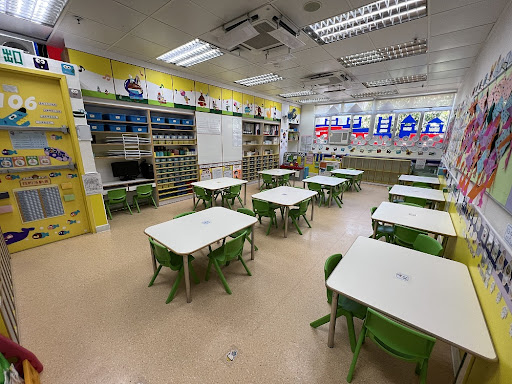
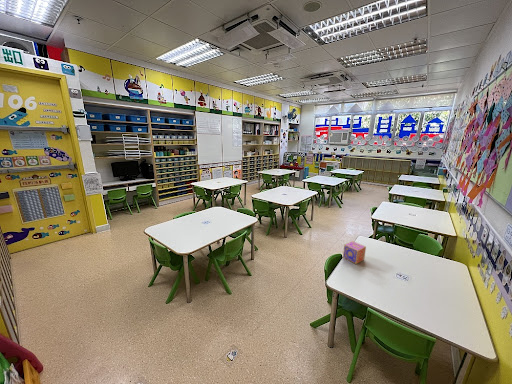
+ alphabet block (354, 252)
